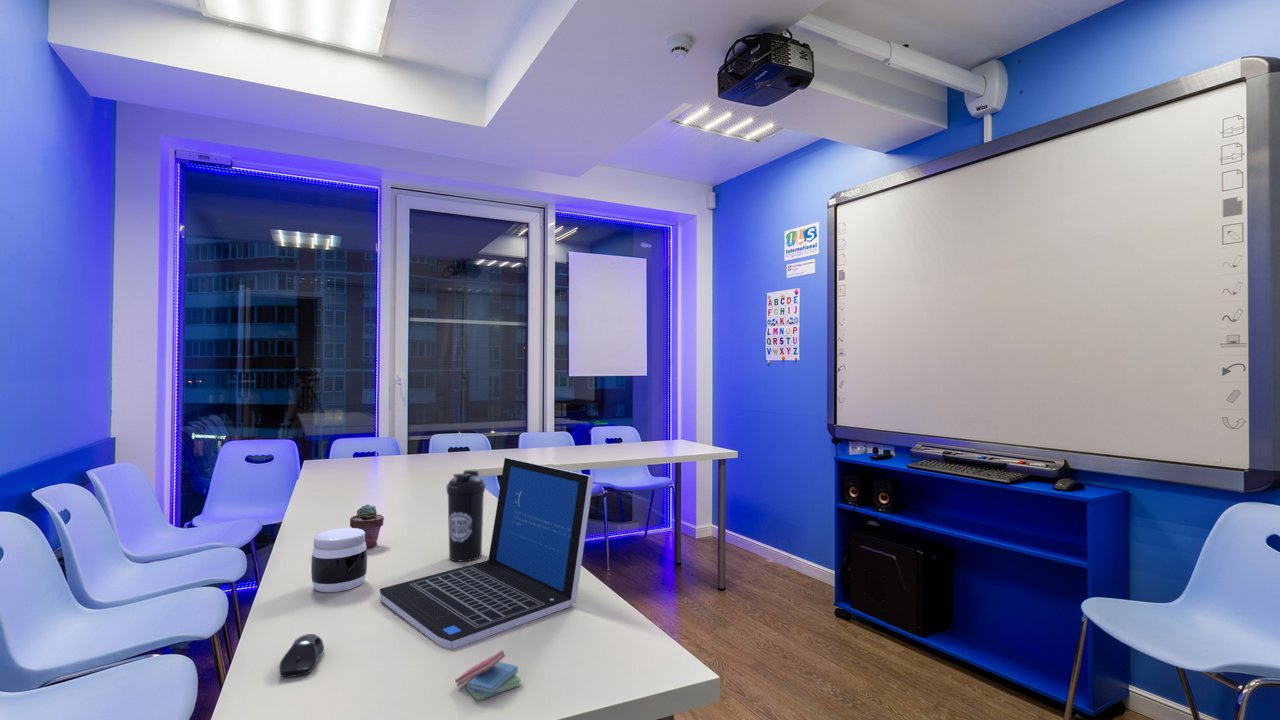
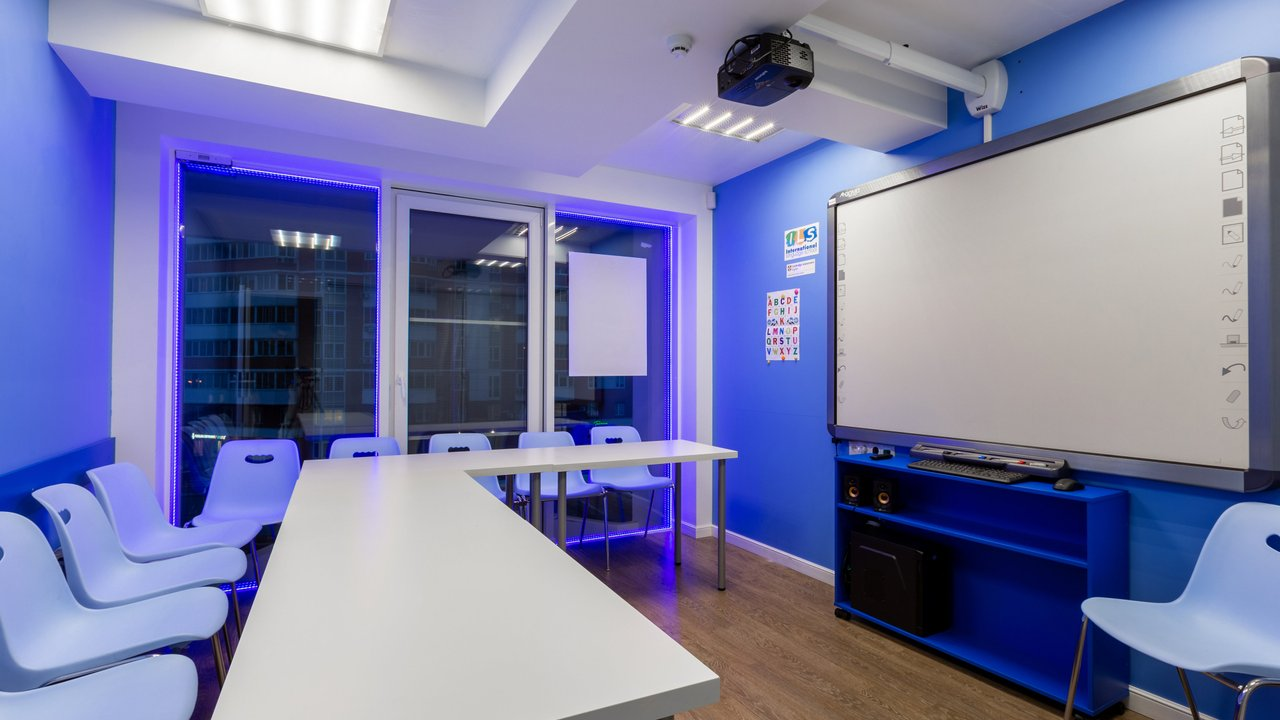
- water bottle (465, 514)
- potted succulent (366, 525)
- jar (339, 558)
- computer mouse (302, 652)
- laptop (492, 536)
- sticky notes (488, 669)
